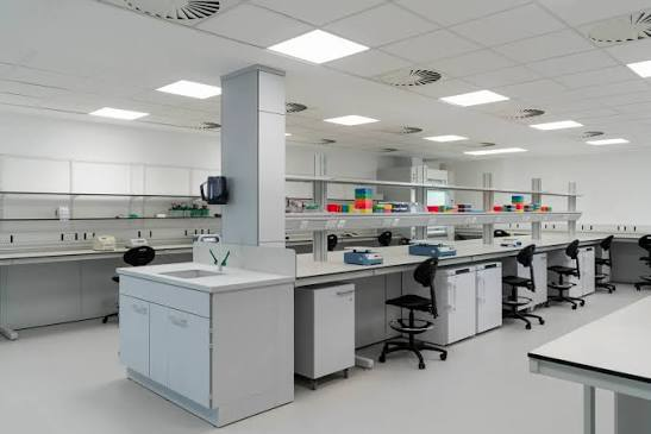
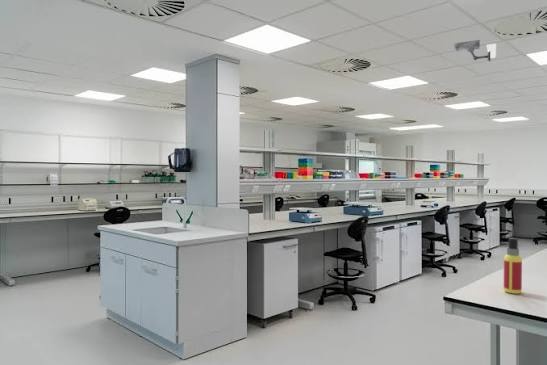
+ spray bottle (512, 265)
+ security camera (473, 54)
